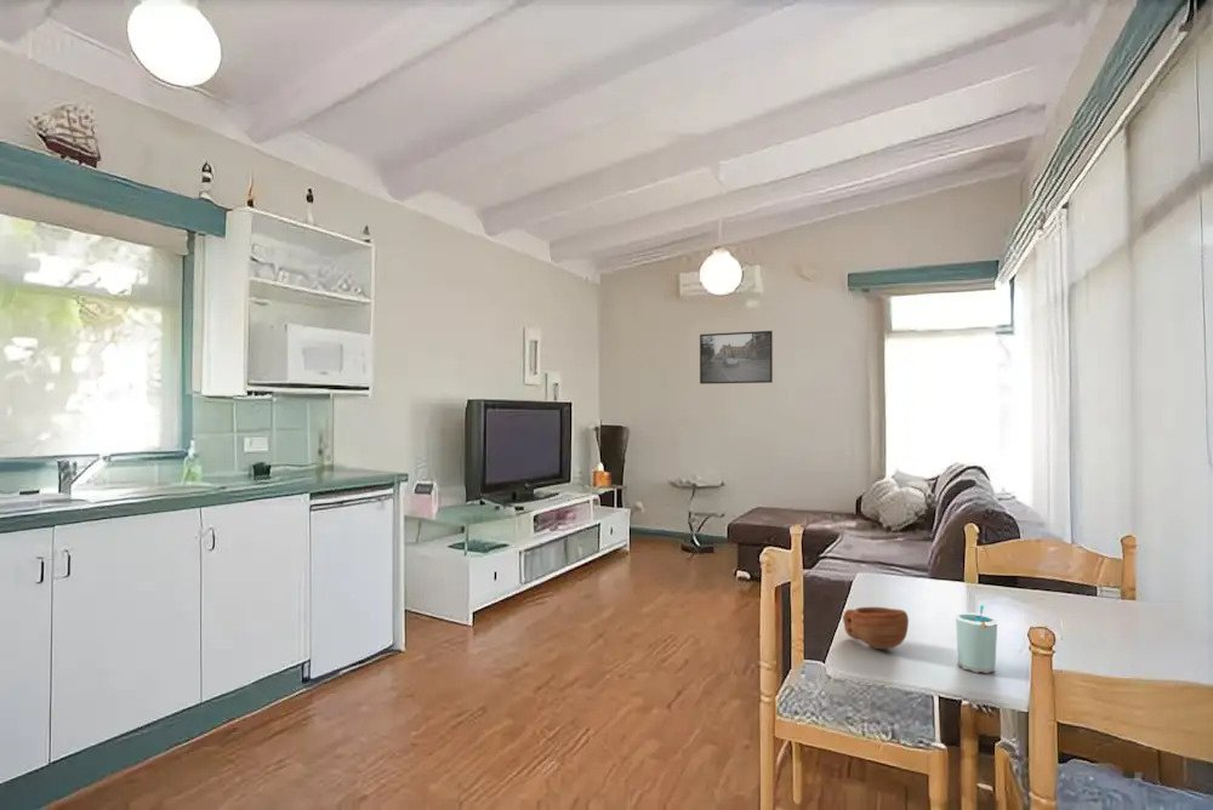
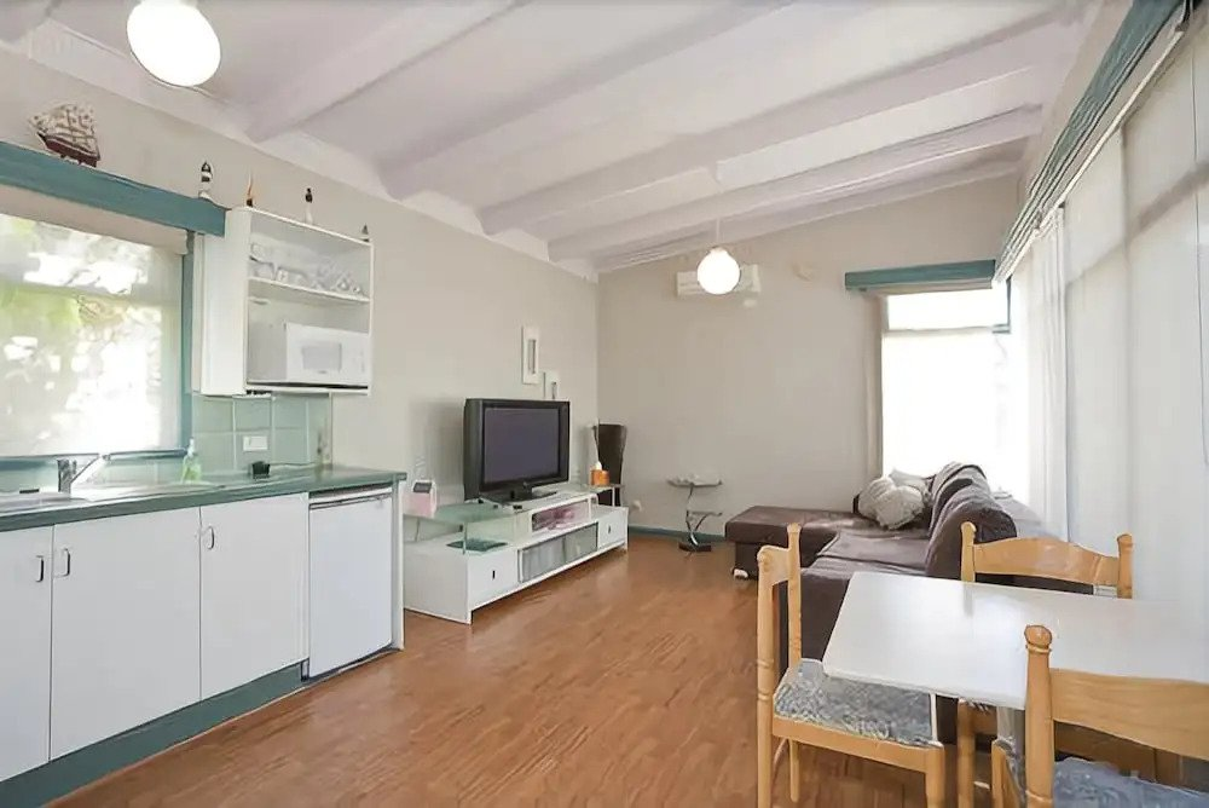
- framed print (735, 358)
- cup (976, 637)
- cup (872, 624)
